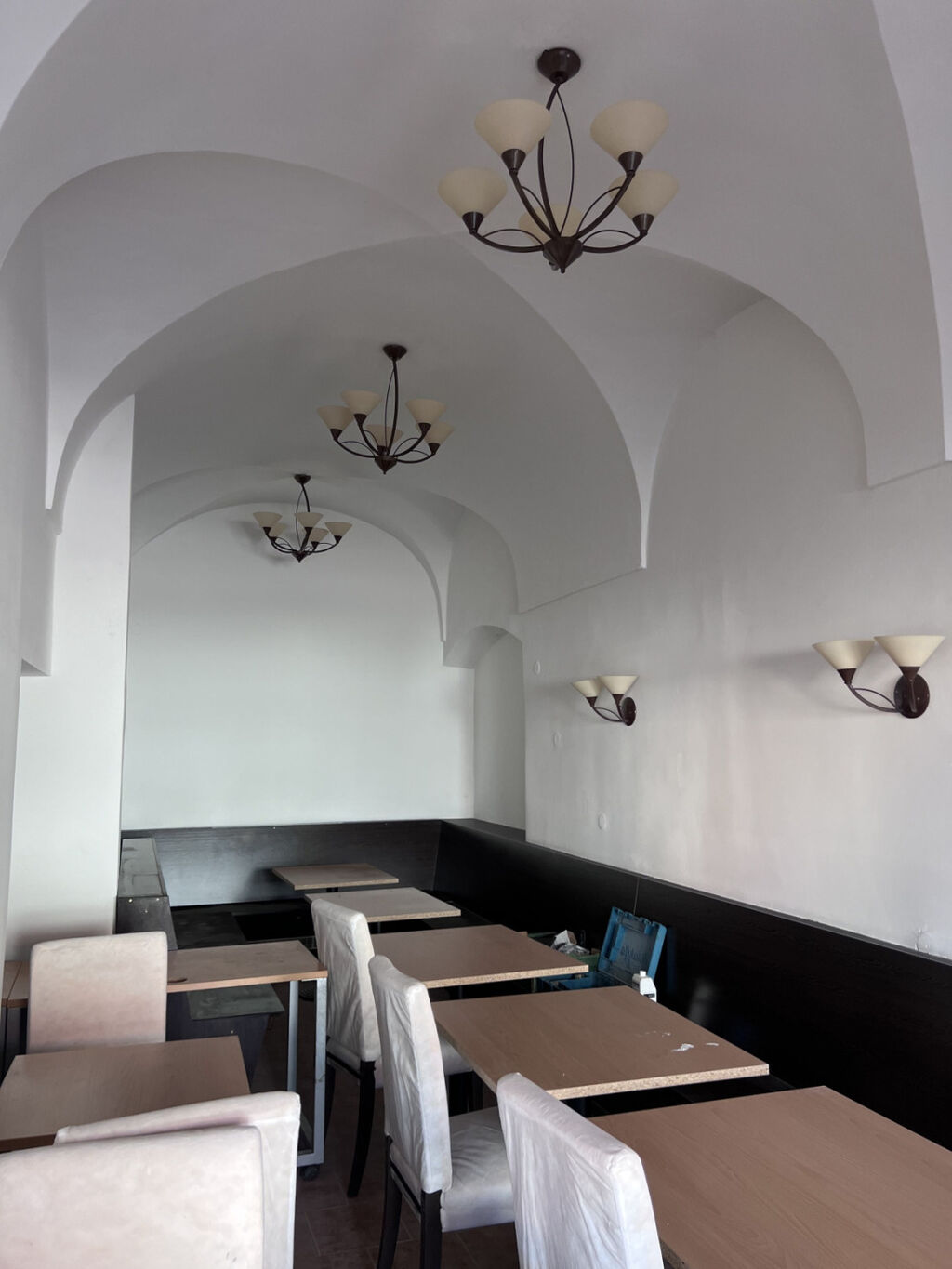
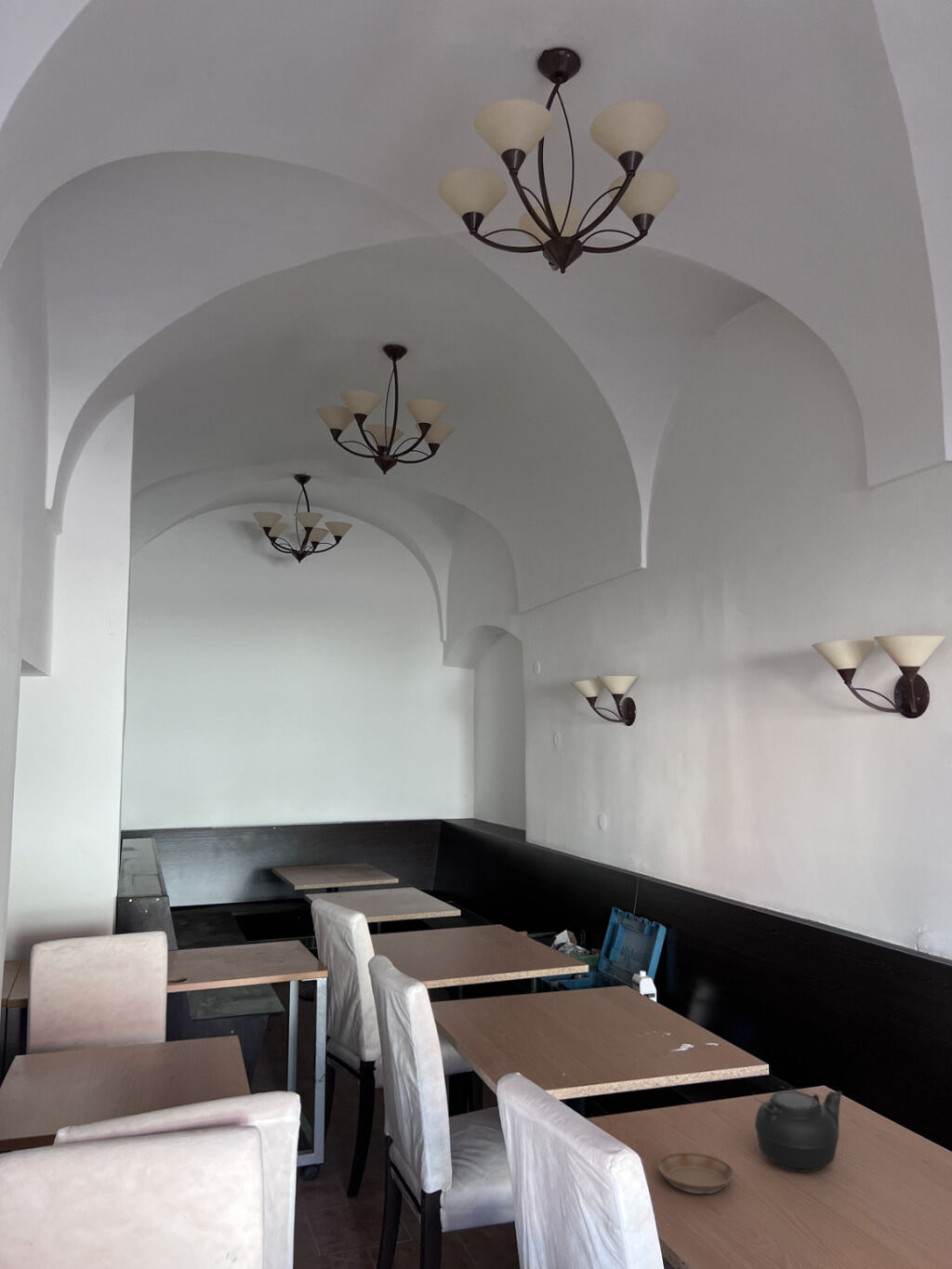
+ teapot (802, 1128)
+ saucer (695, 1174)
